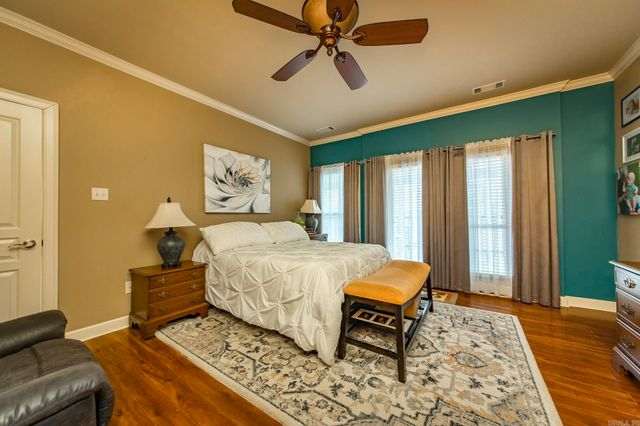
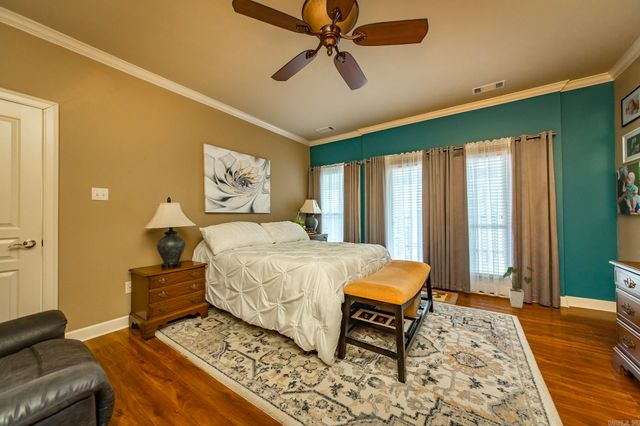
+ house plant (518, 286)
